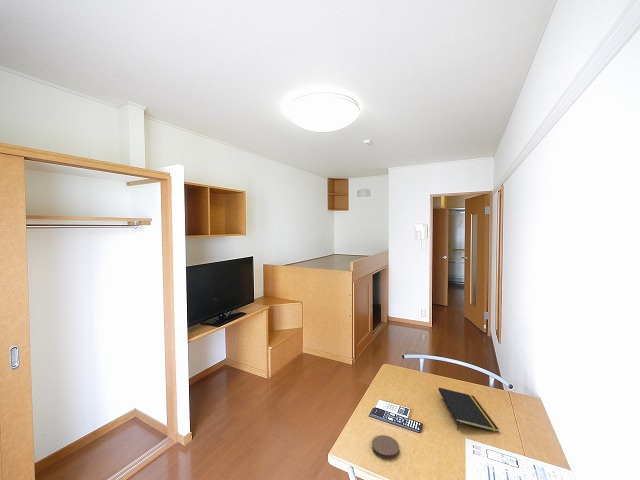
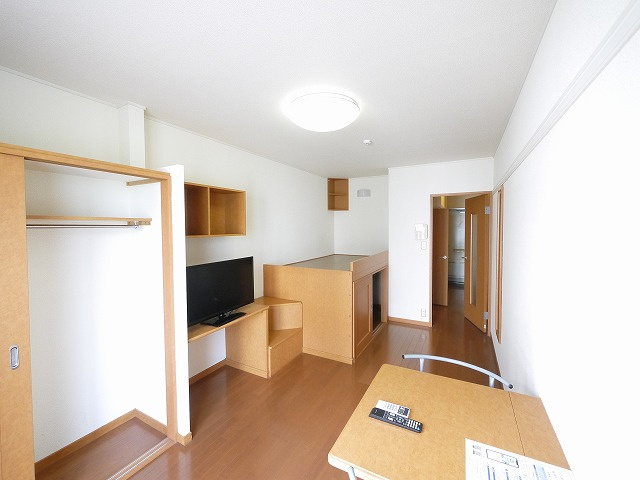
- notepad (465, 407)
- coaster (385, 446)
